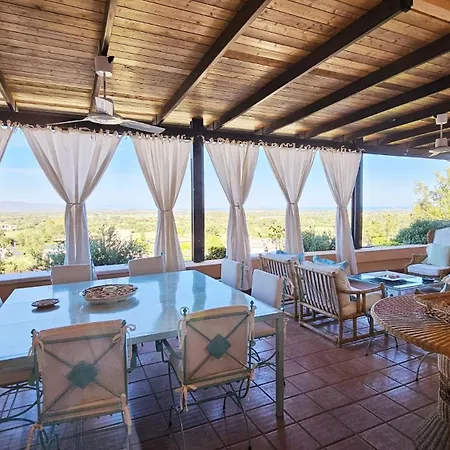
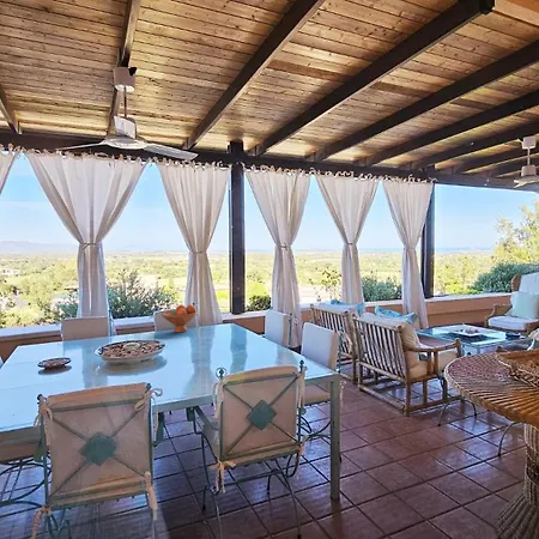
+ fruit bowl (180, 317)
